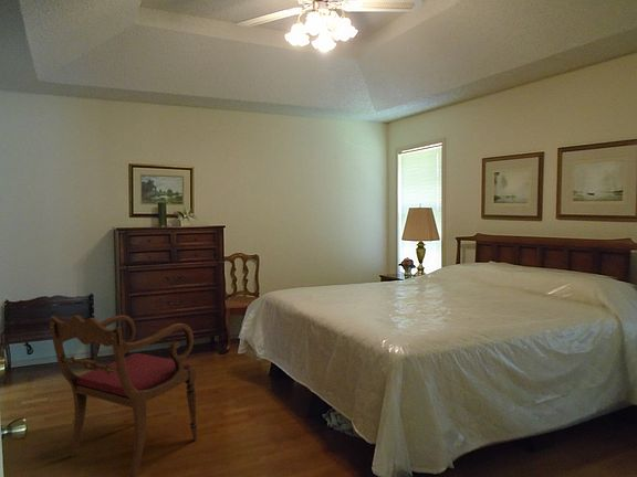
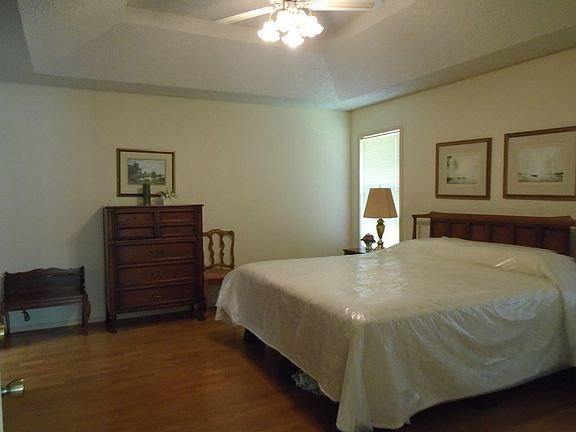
- armchair (128, 380)
